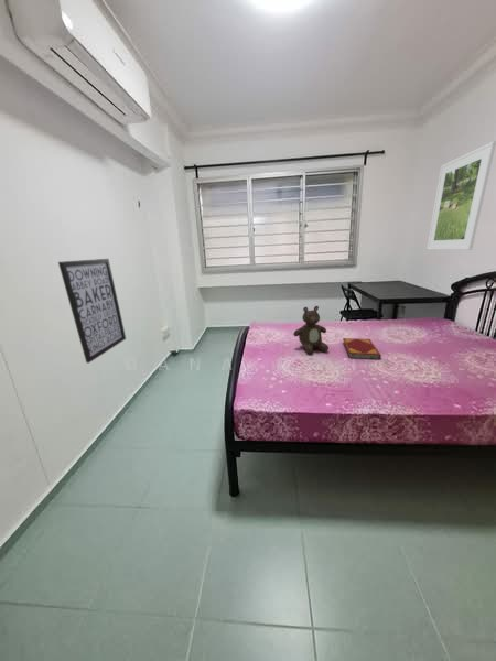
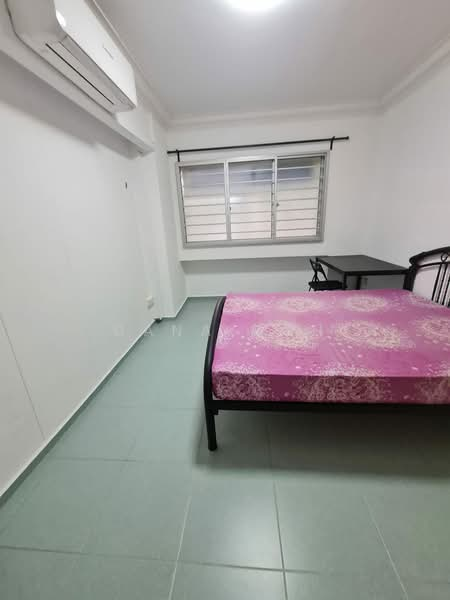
- hardback book (359, 348)
- wall art (98, 307)
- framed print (455, 204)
- teddy bear (313, 328)
